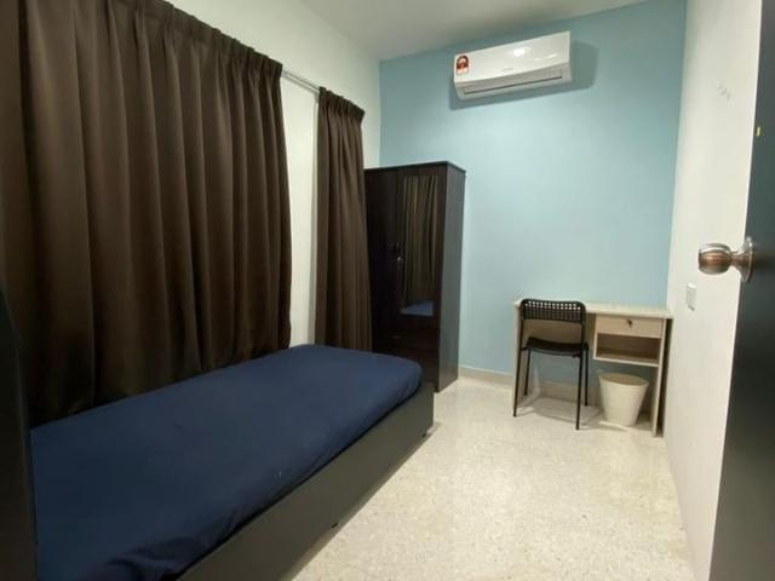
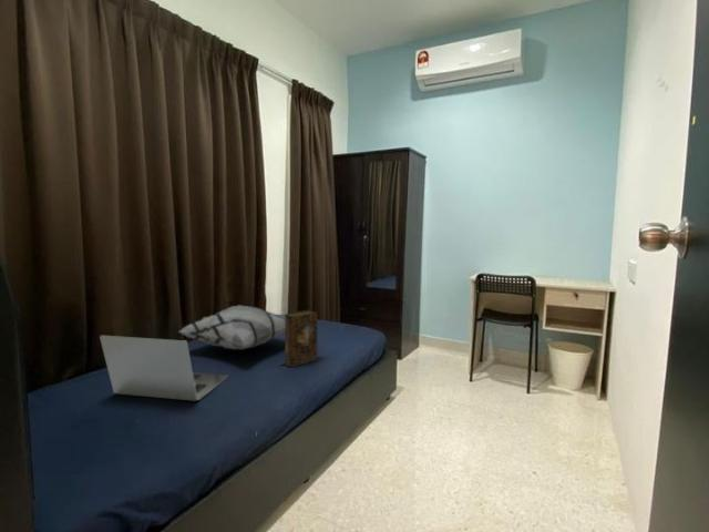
+ book (300, 337)
+ decorative pillow (243, 327)
+ laptop (169, 357)
